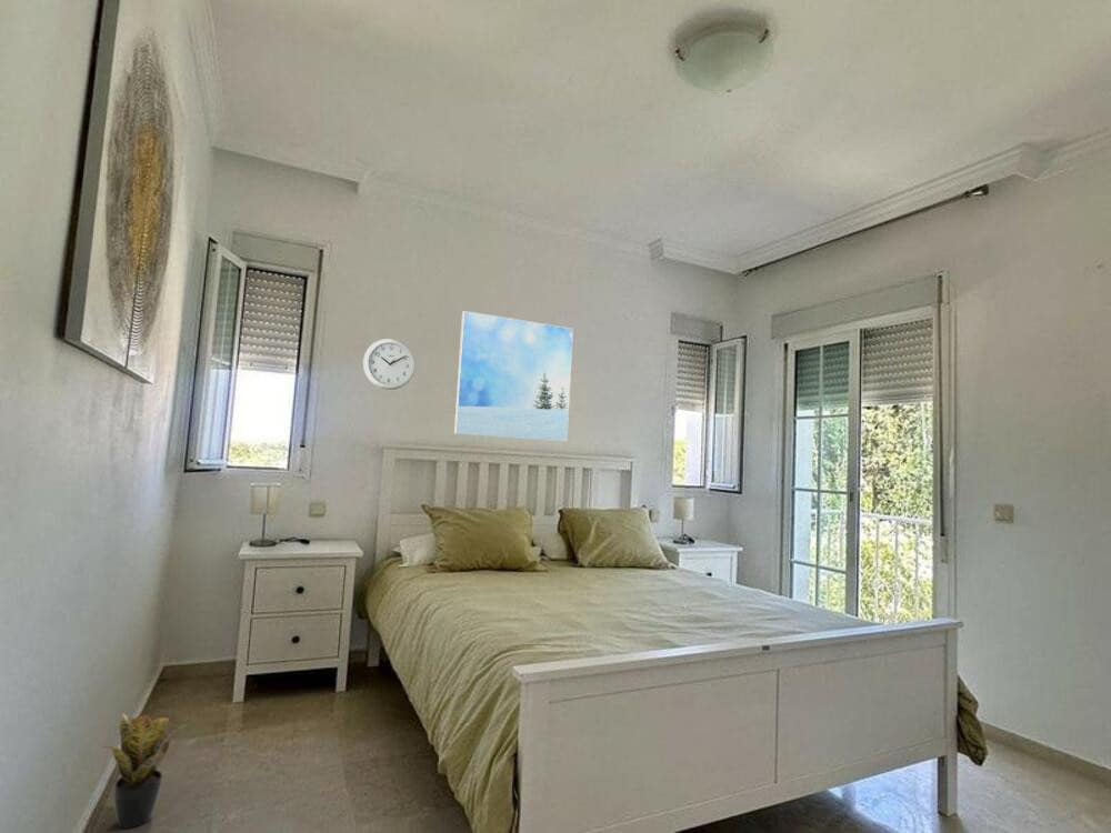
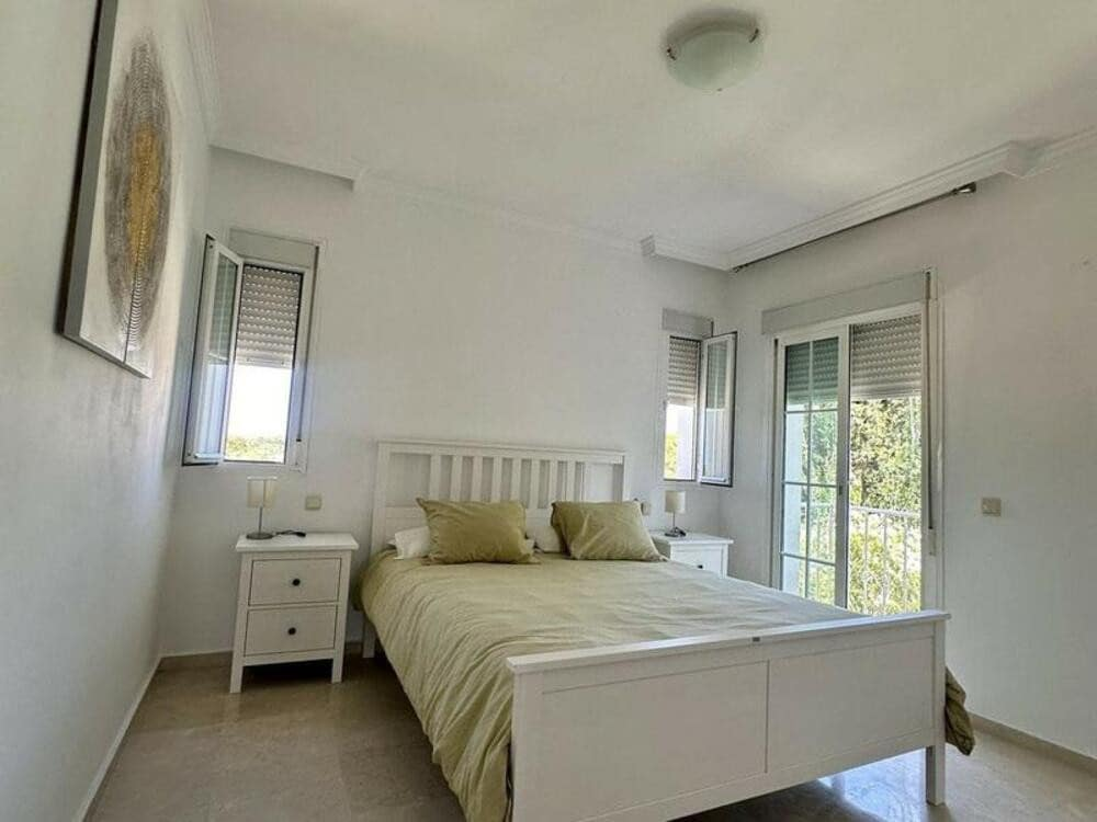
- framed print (516, 378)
- wall clock (390, 363)
- potted plant (142, 760)
